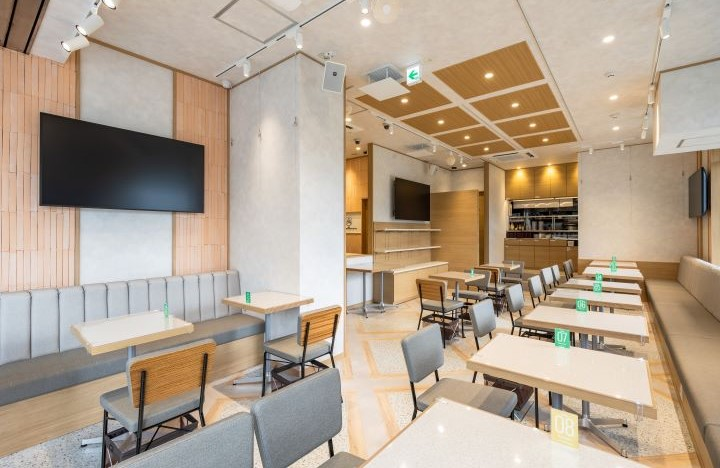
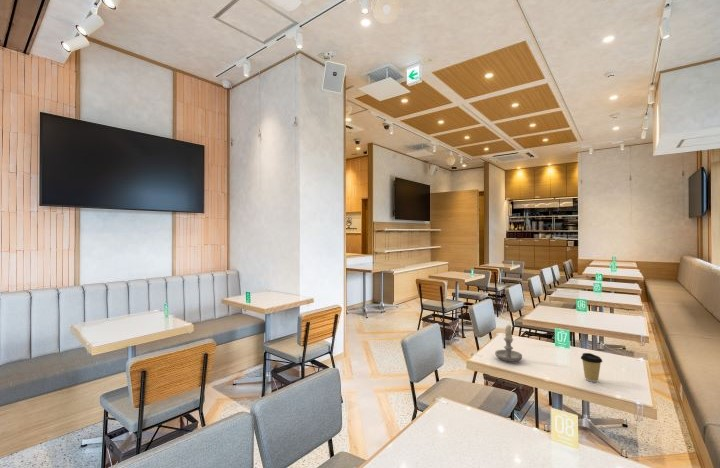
+ coffee cup (591, 367)
+ candle (508, 341)
